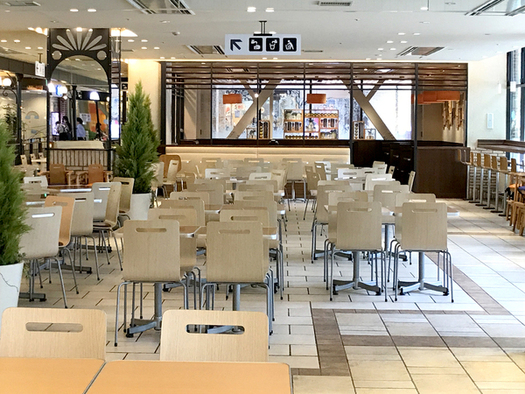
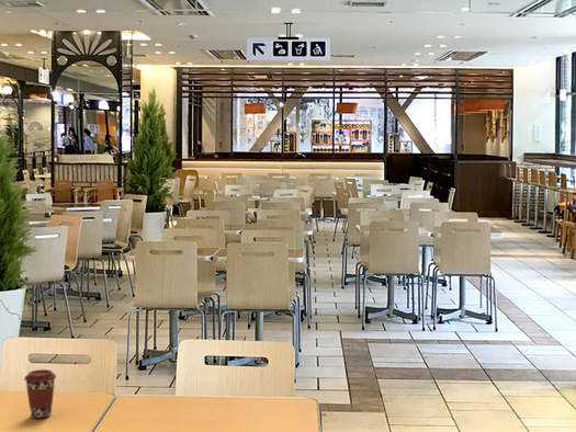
+ coffee cup (41, 394)
